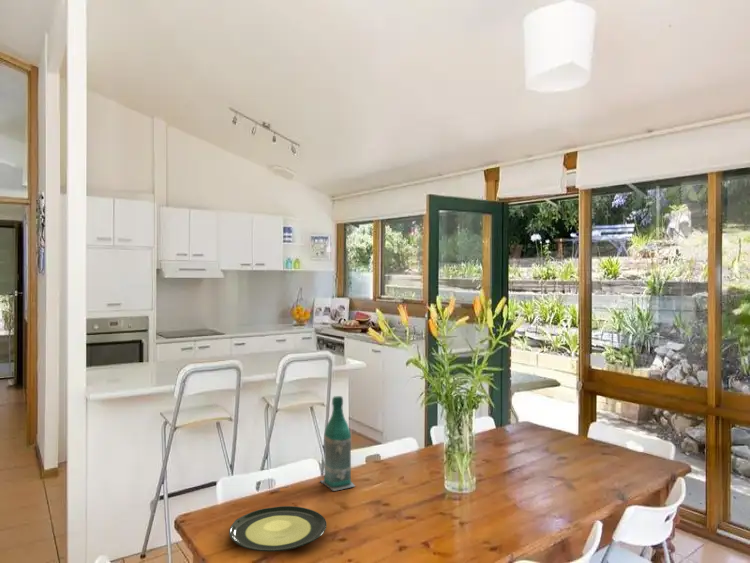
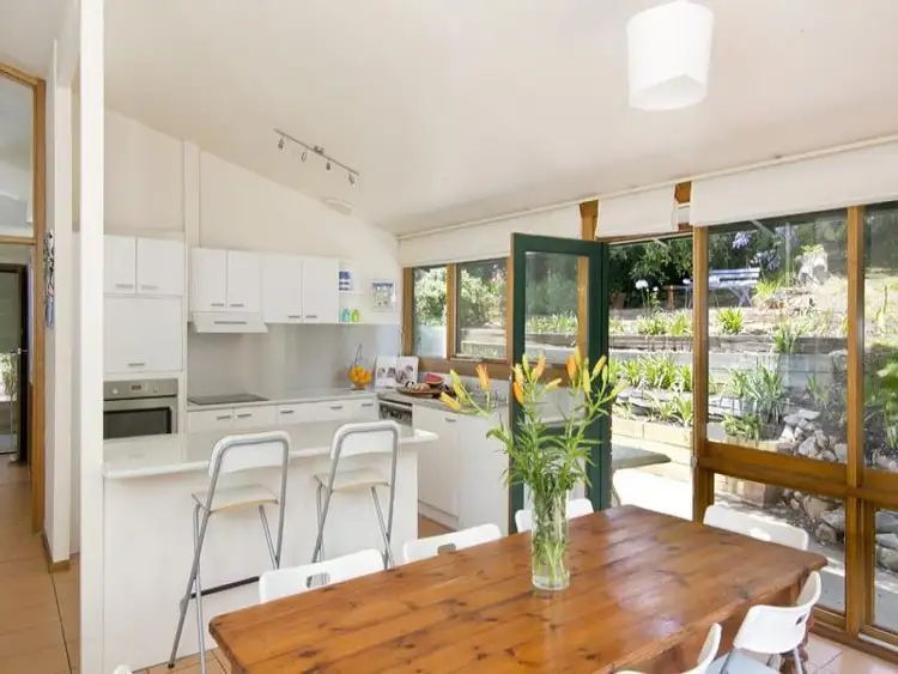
- plate (278, 529)
- bottle (338, 440)
